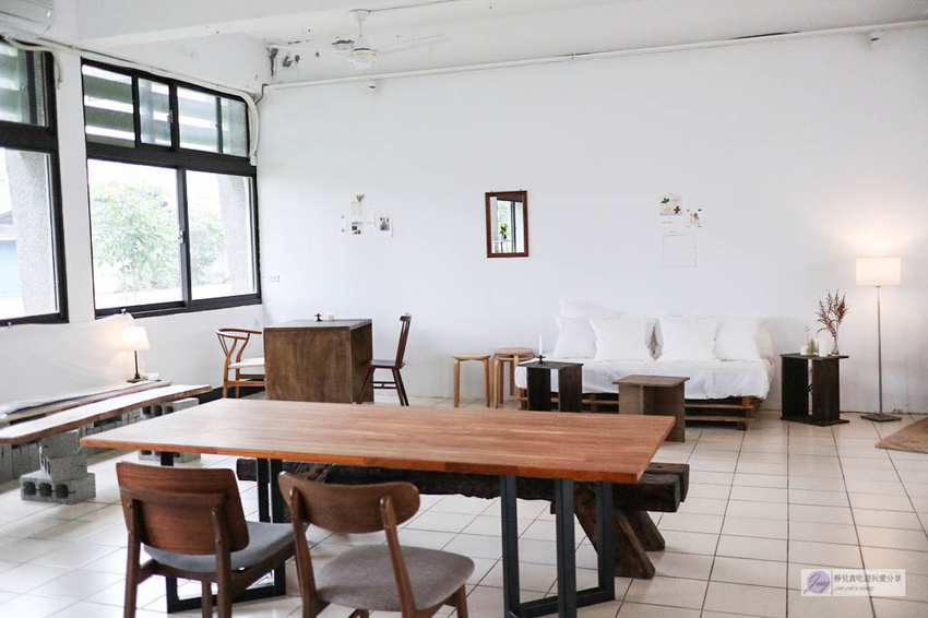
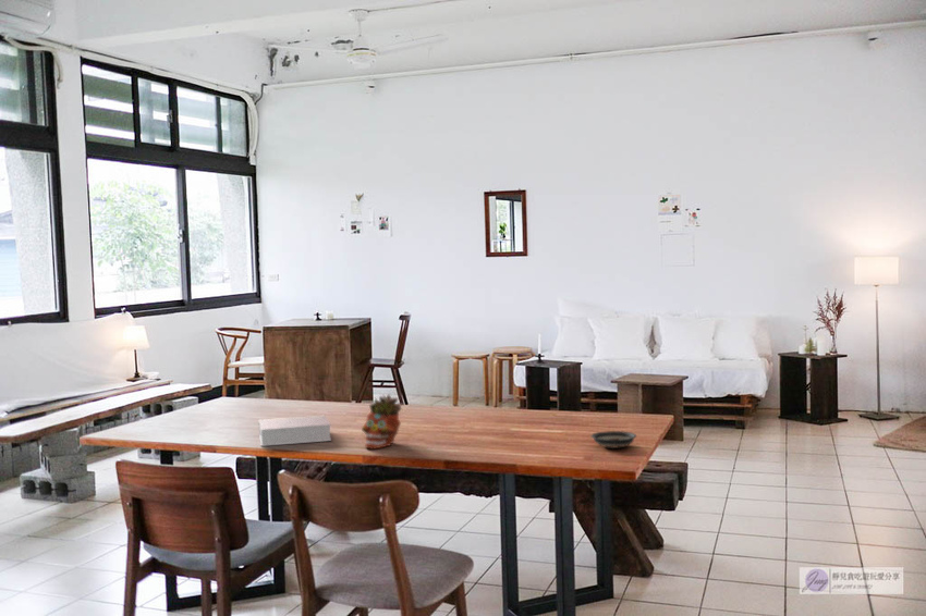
+ saucer (613, 440)
+ book (294, 430)
+ succulent planter (381, 419)
